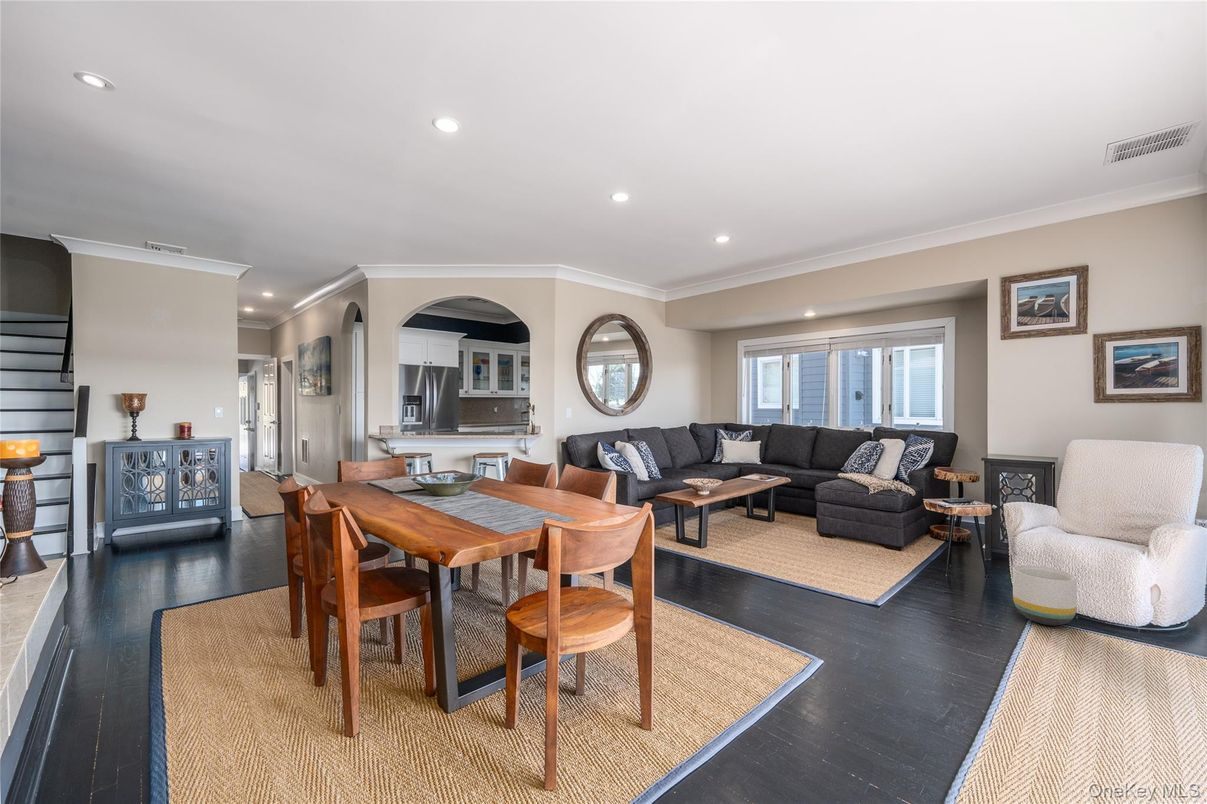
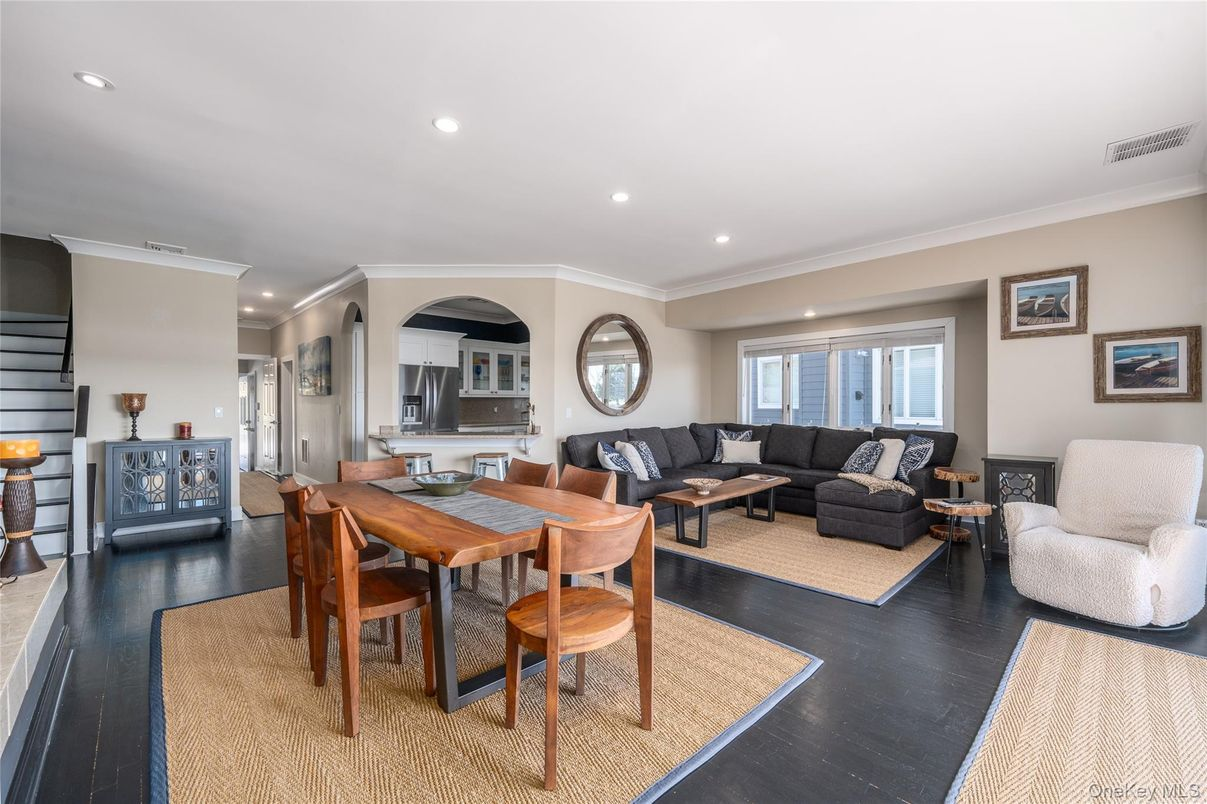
- planter (1043, 597)
